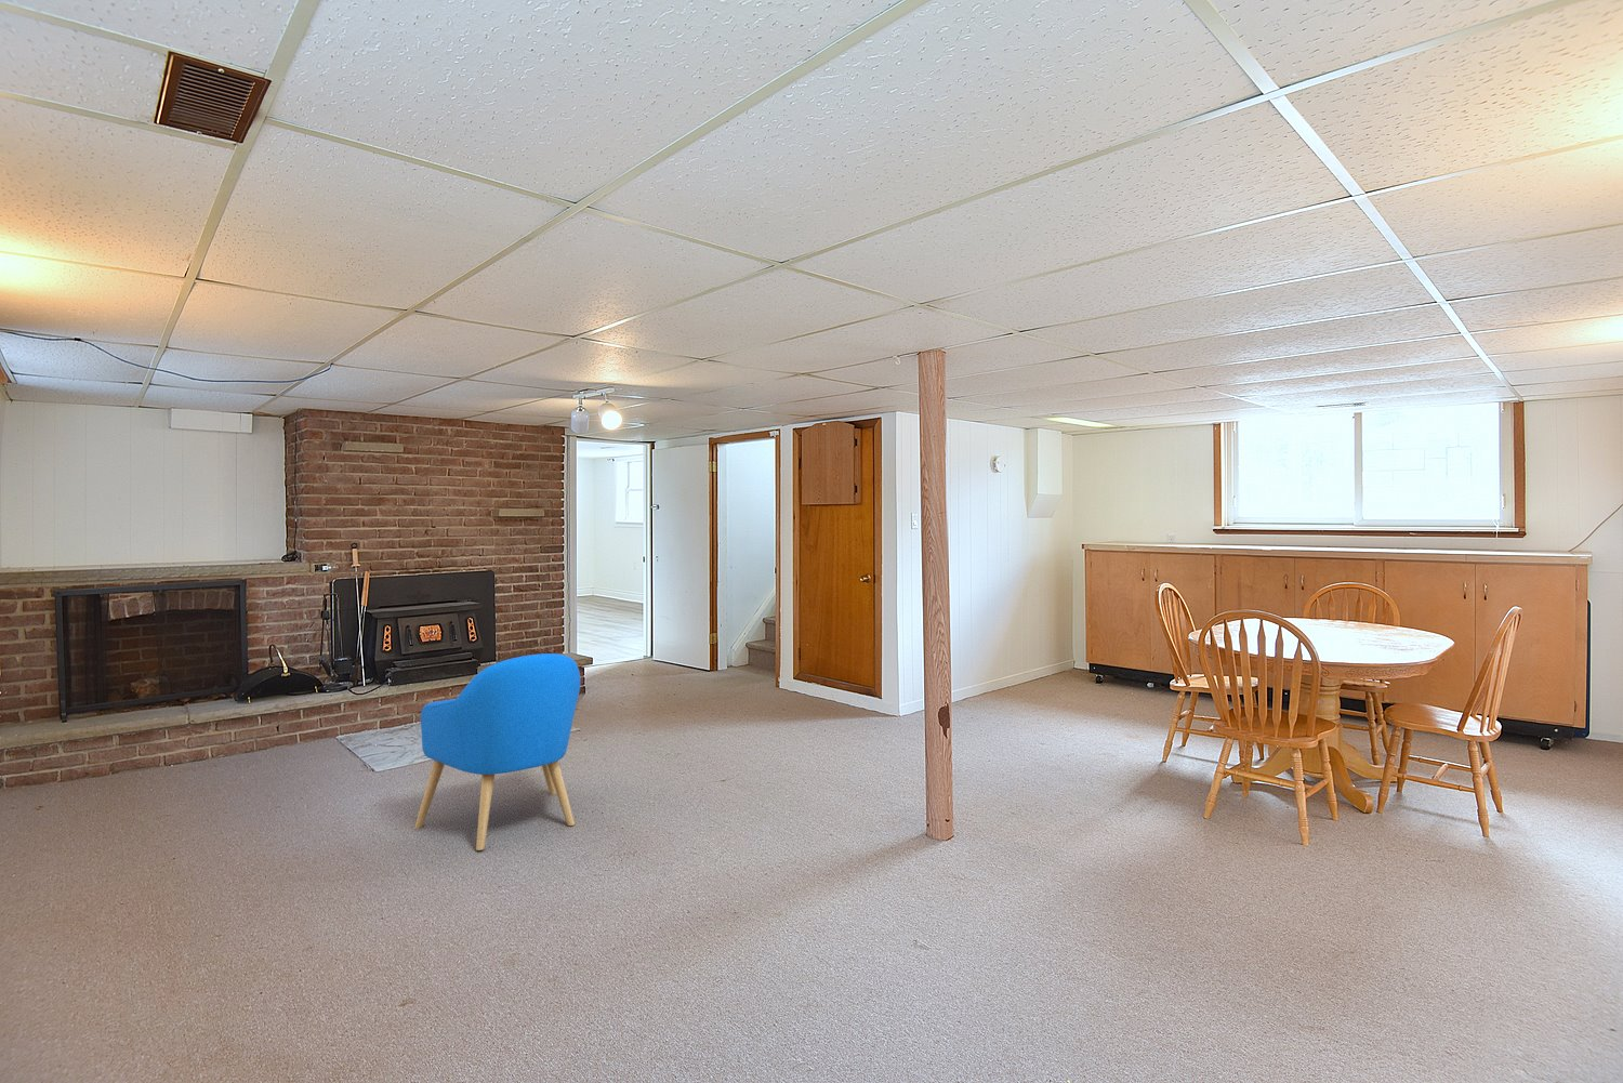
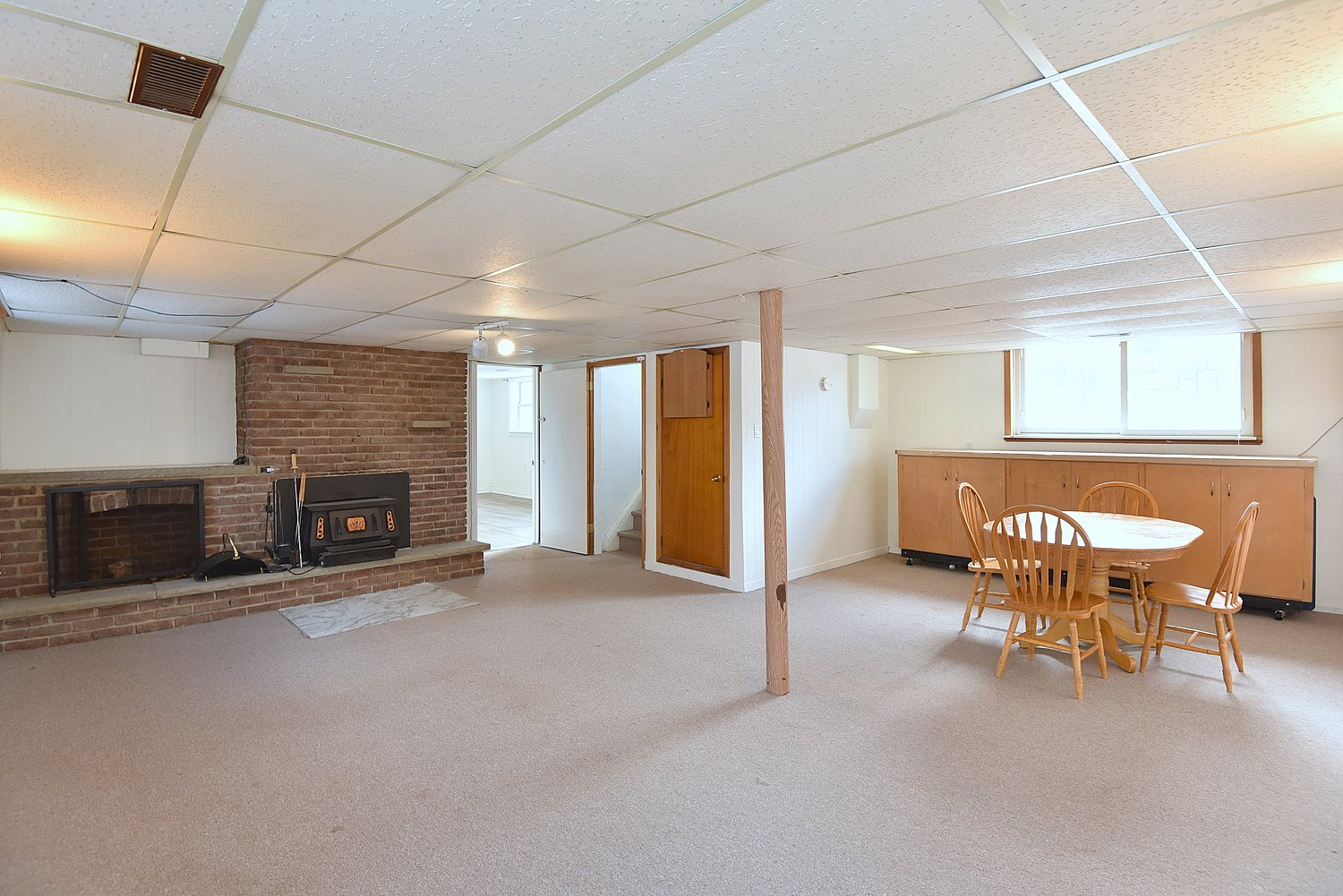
- armchair (510, 736)
